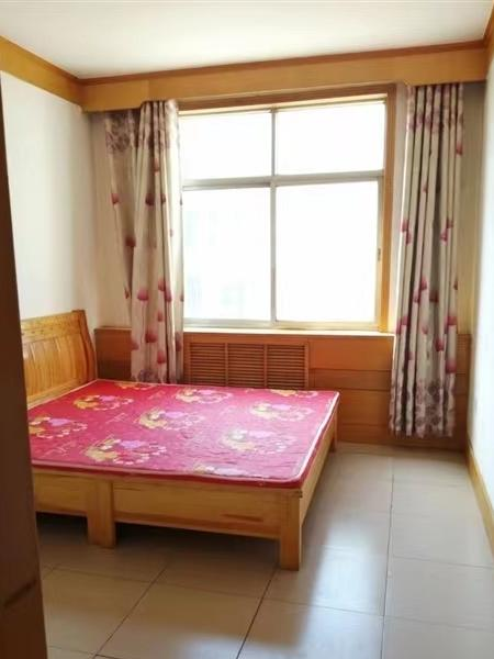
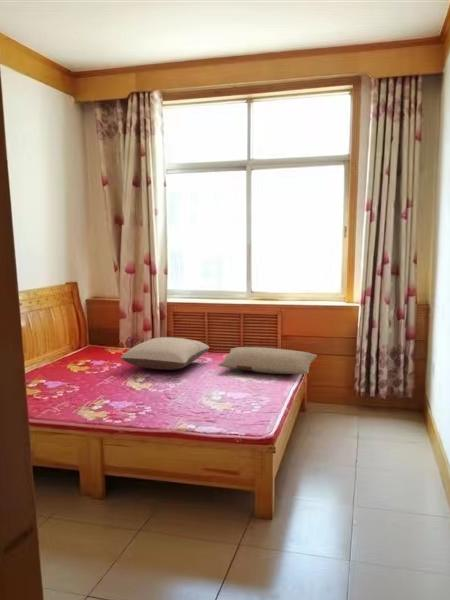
+ pillow (167, 353)
+ pillow (267, 360)
